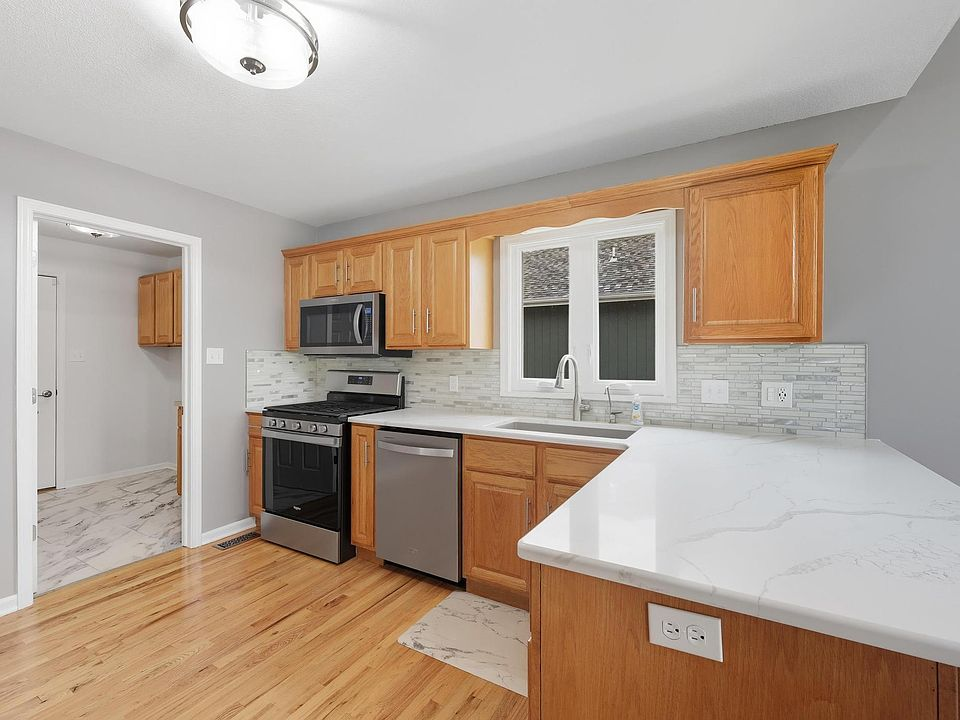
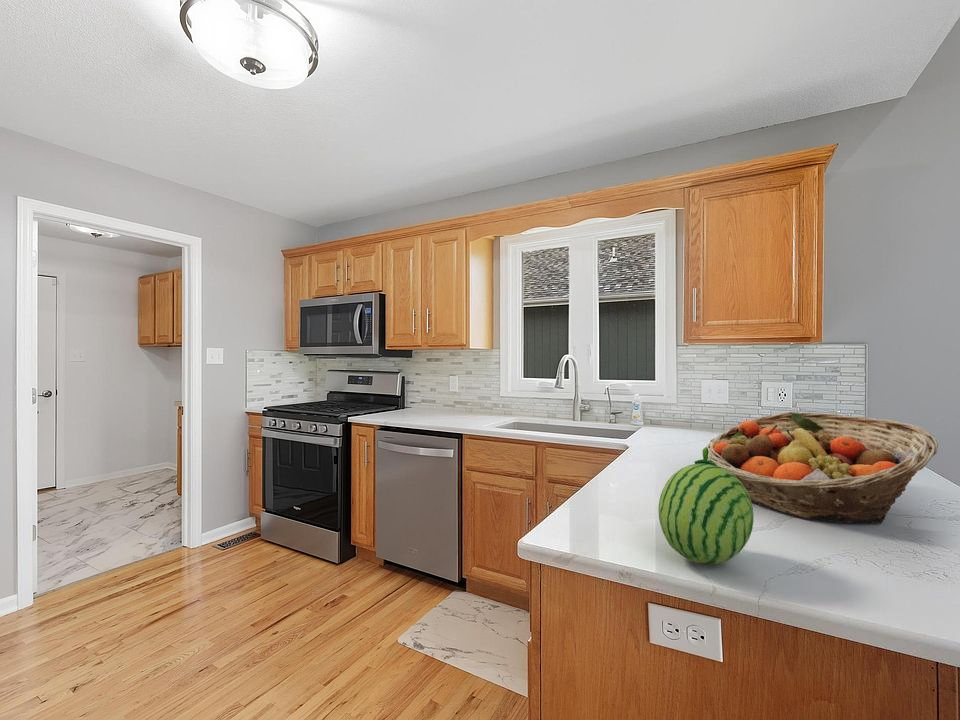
+ fruit basket (805, 459)
+ fruit (704, 504)
